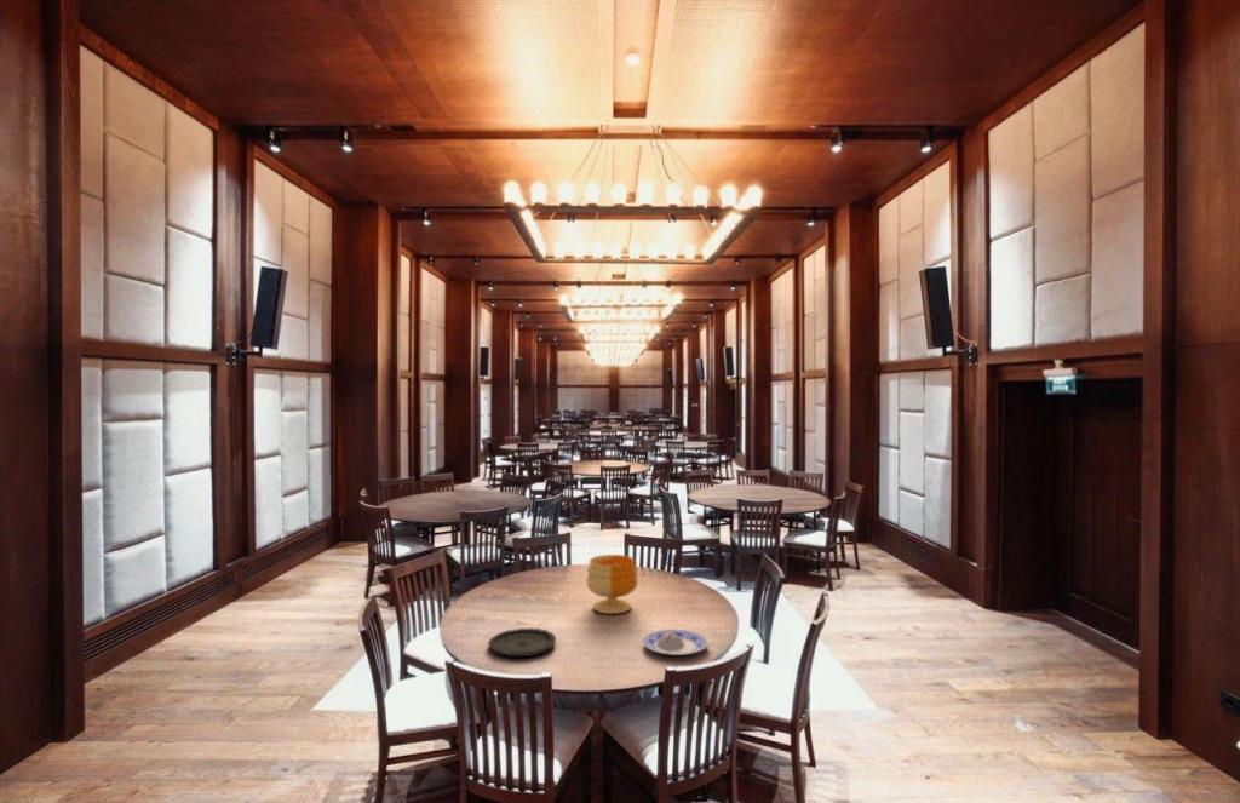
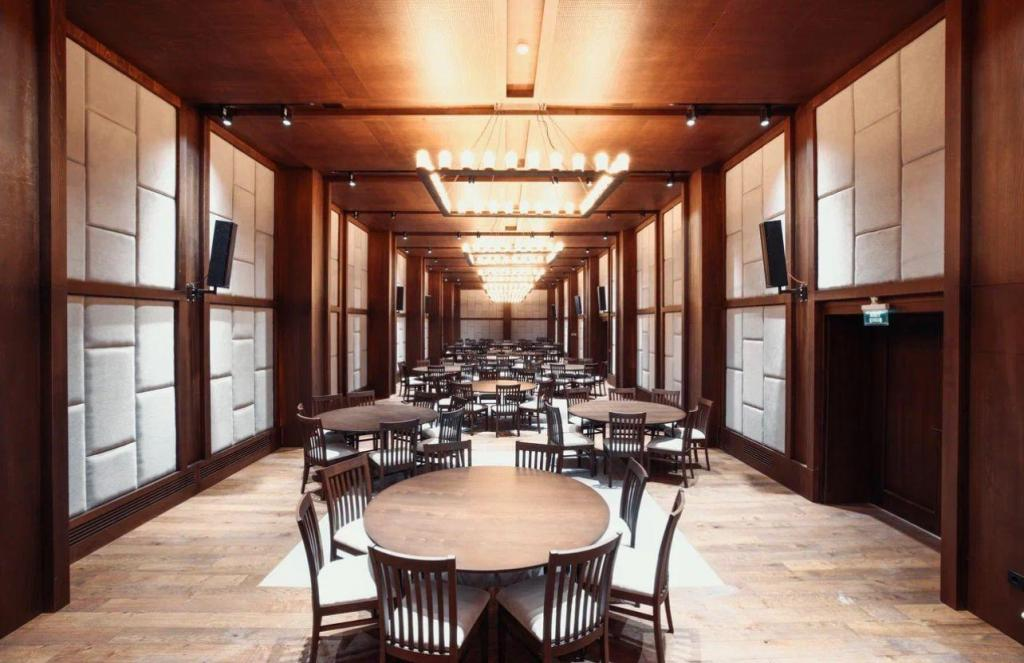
- plate (522, 642)
- footed bowl (612, 584)
- plate (674, 641)
